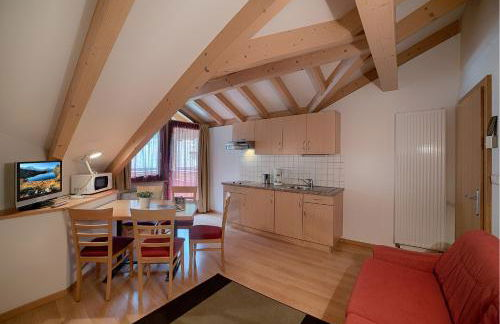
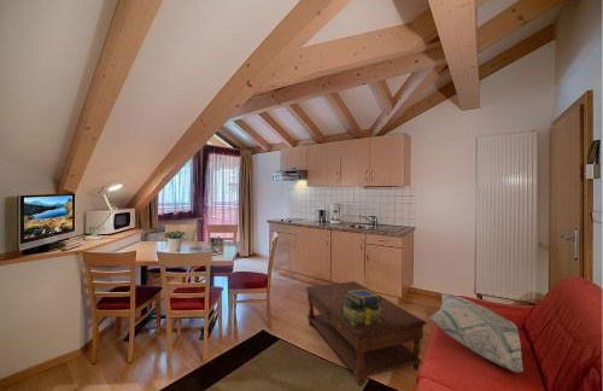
+ decorative pillow (474, 326)
+ coffee table (356, 325)
+ stack of books (361, 304)
